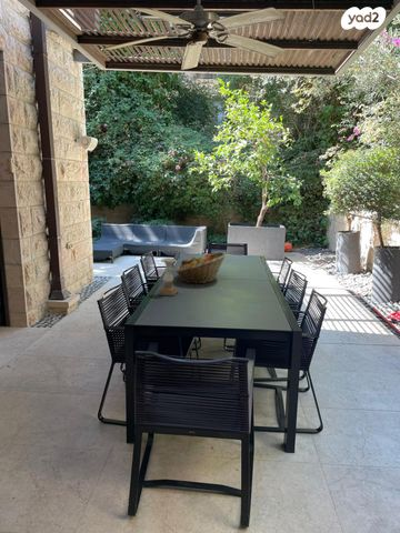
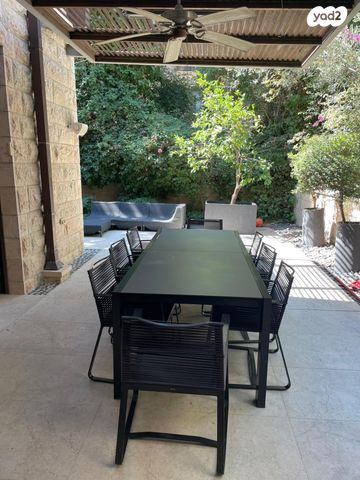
- candle holder (168, 276)
- fruit basket (200, 265)
